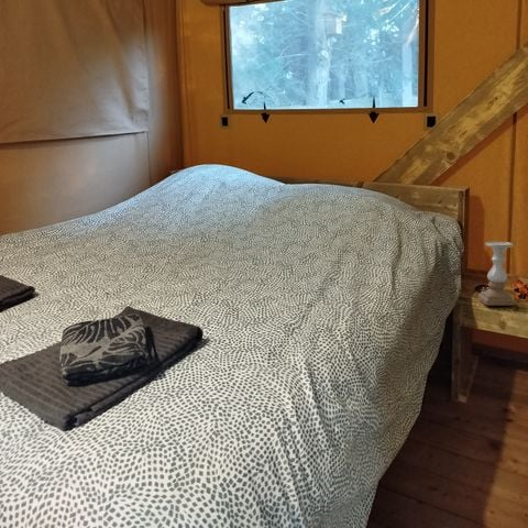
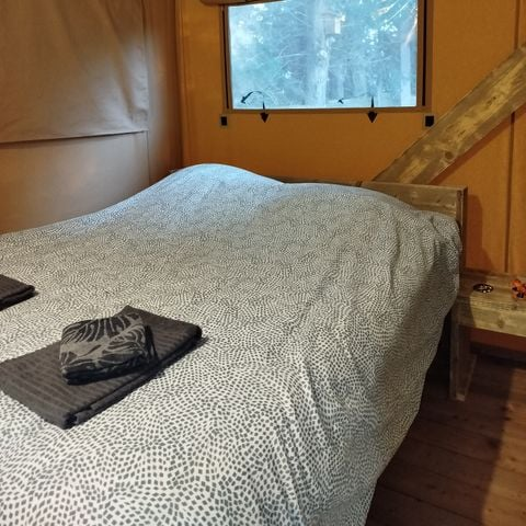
- candle holder (497, 273)
